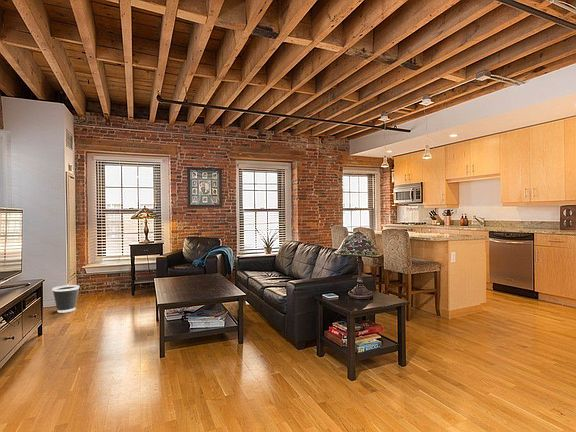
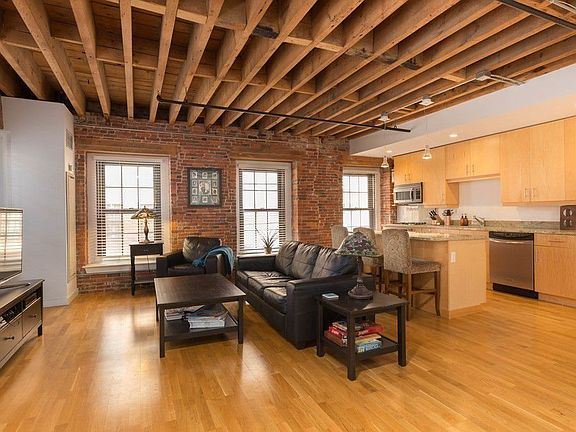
- wastebasket (66, 298)
